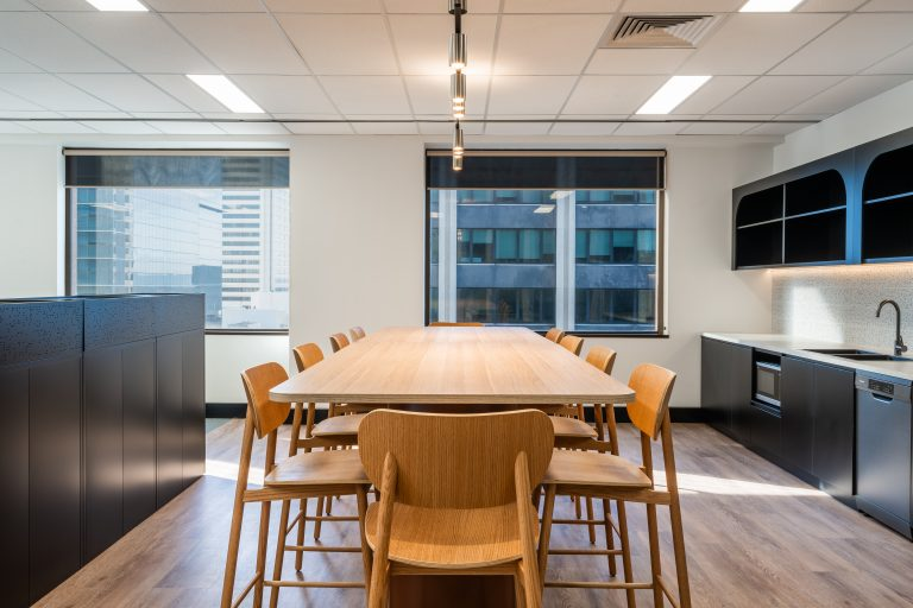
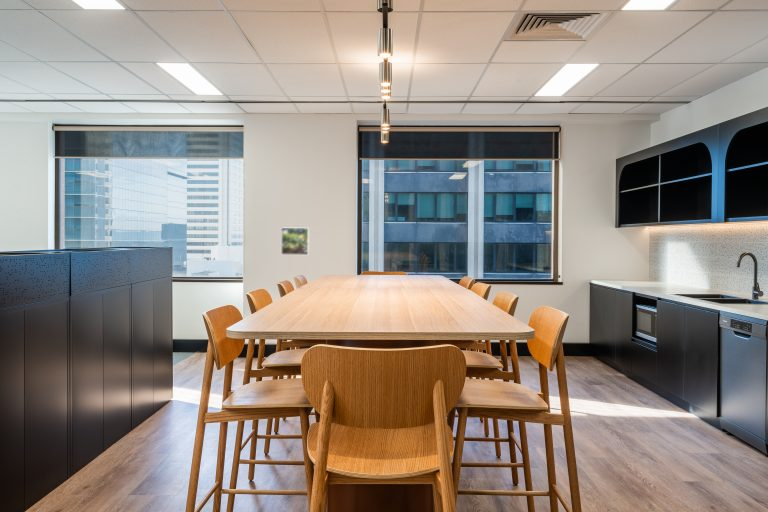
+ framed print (295, 241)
